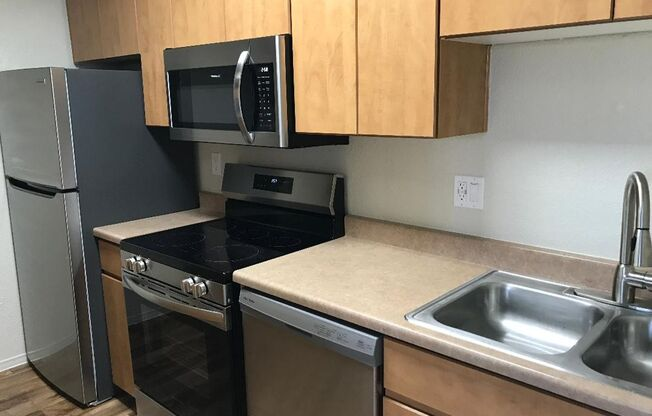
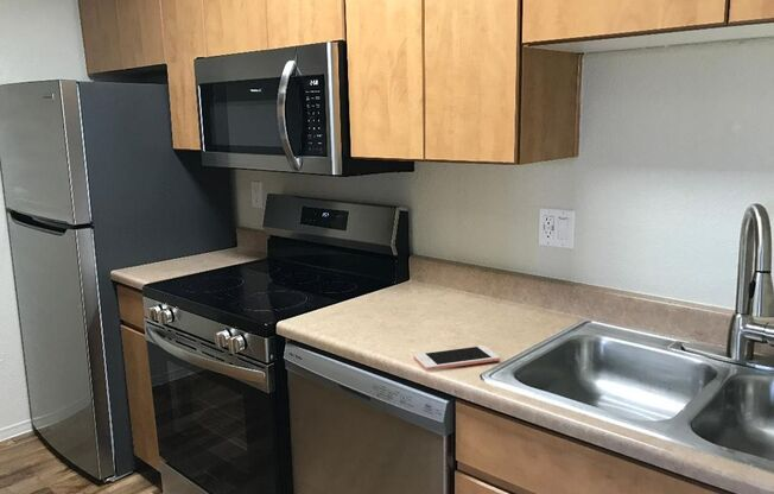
+ cell phone (456, 357)
